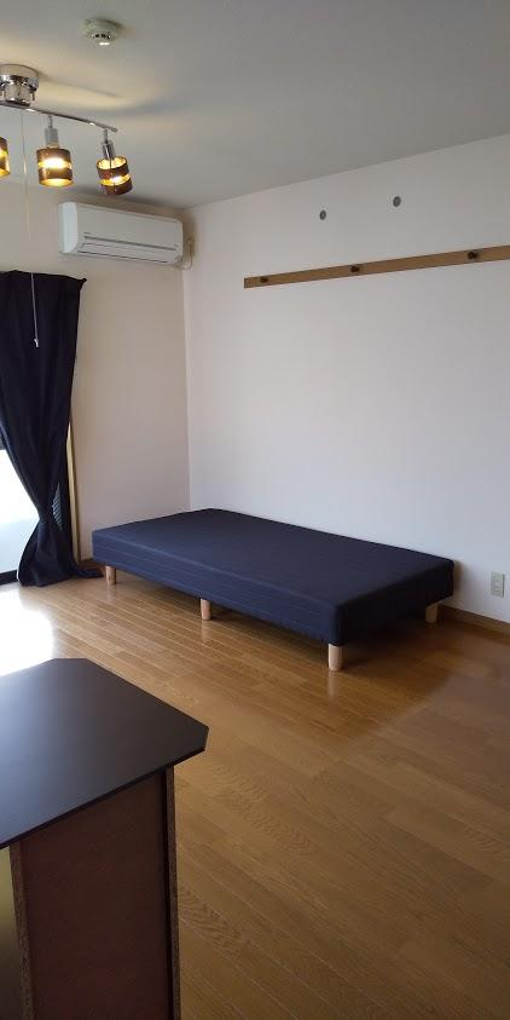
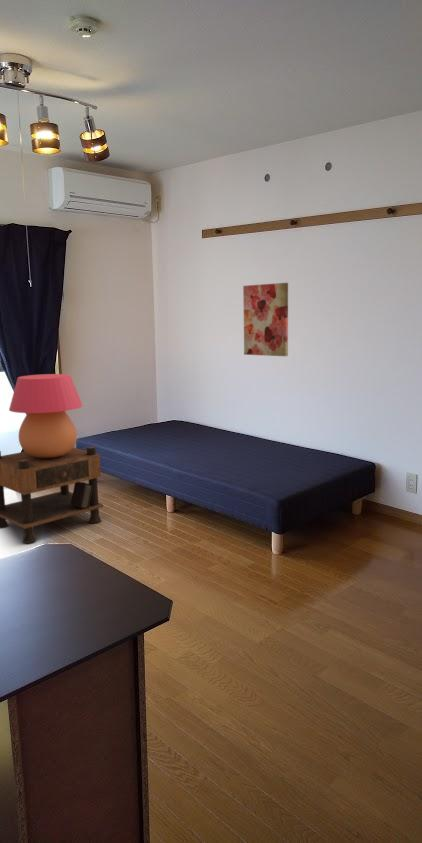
+ nightstand (45, 486)
+ table lamp (47, 416)
+ wall art (265, 320)
